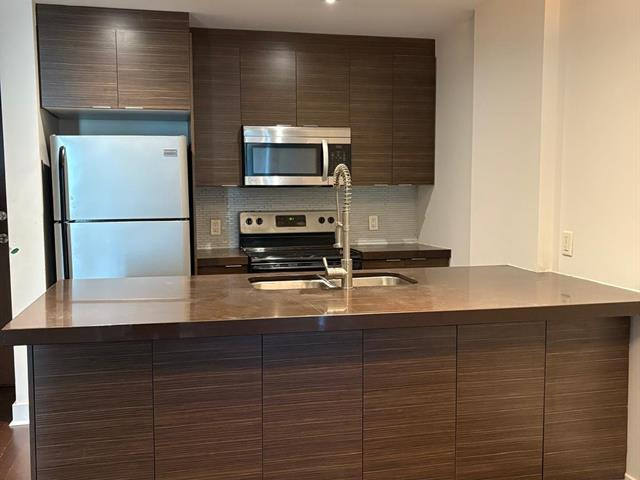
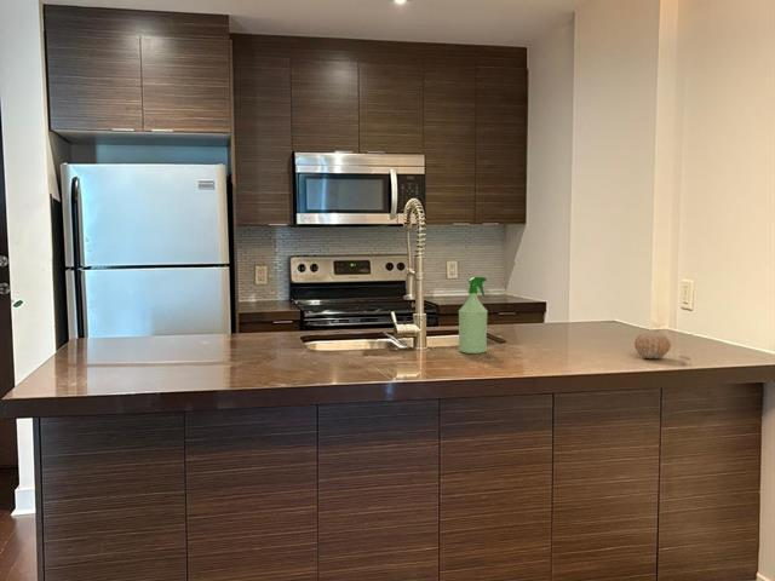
+ fruit (651, 345)
+ spray bottle (472, 313)
